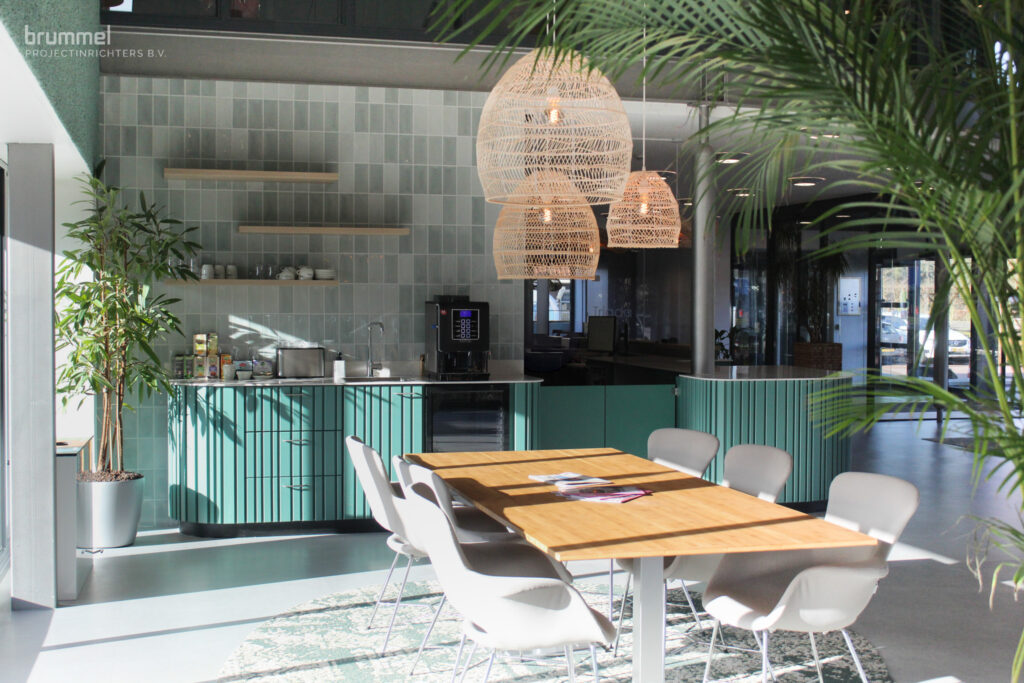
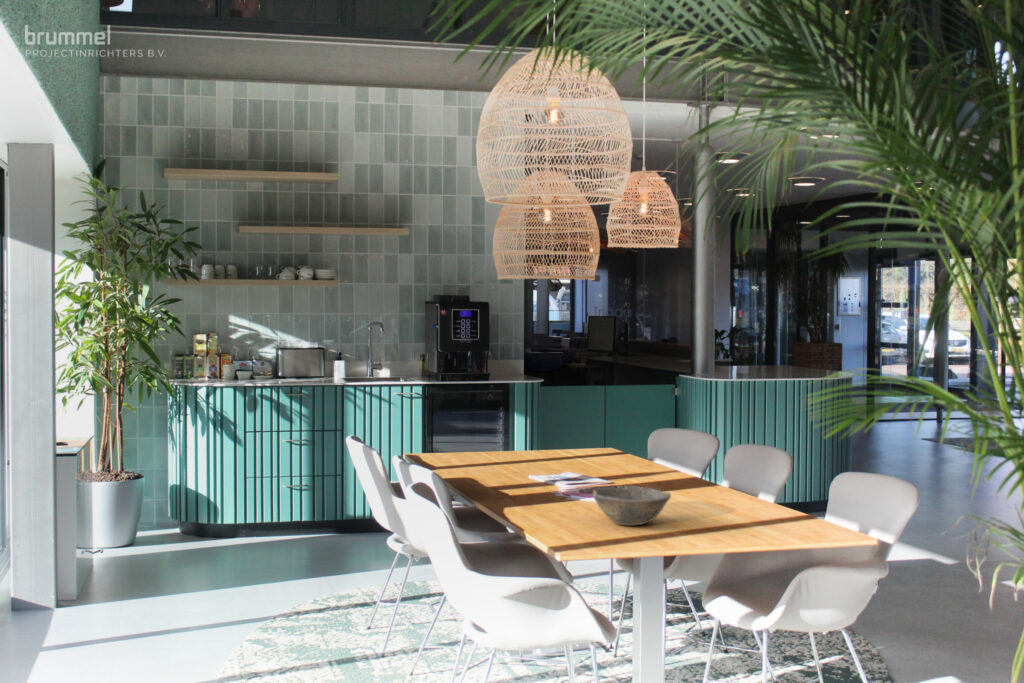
+ bowl (631, 507)
